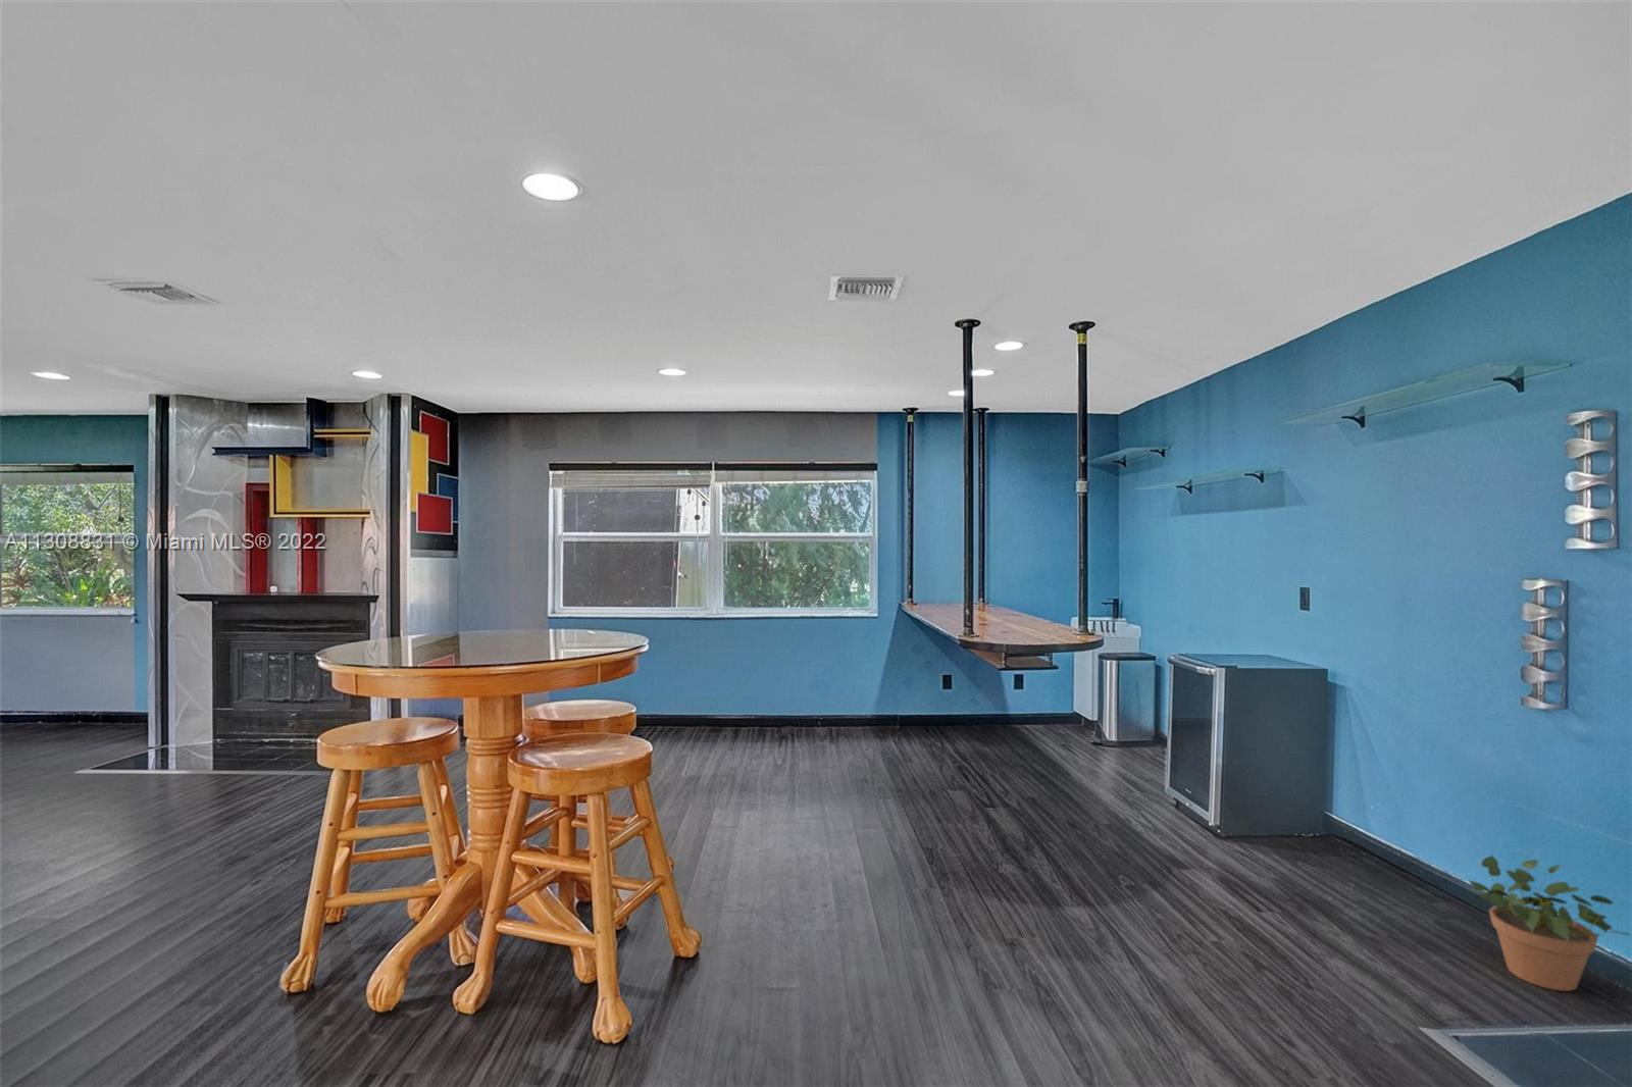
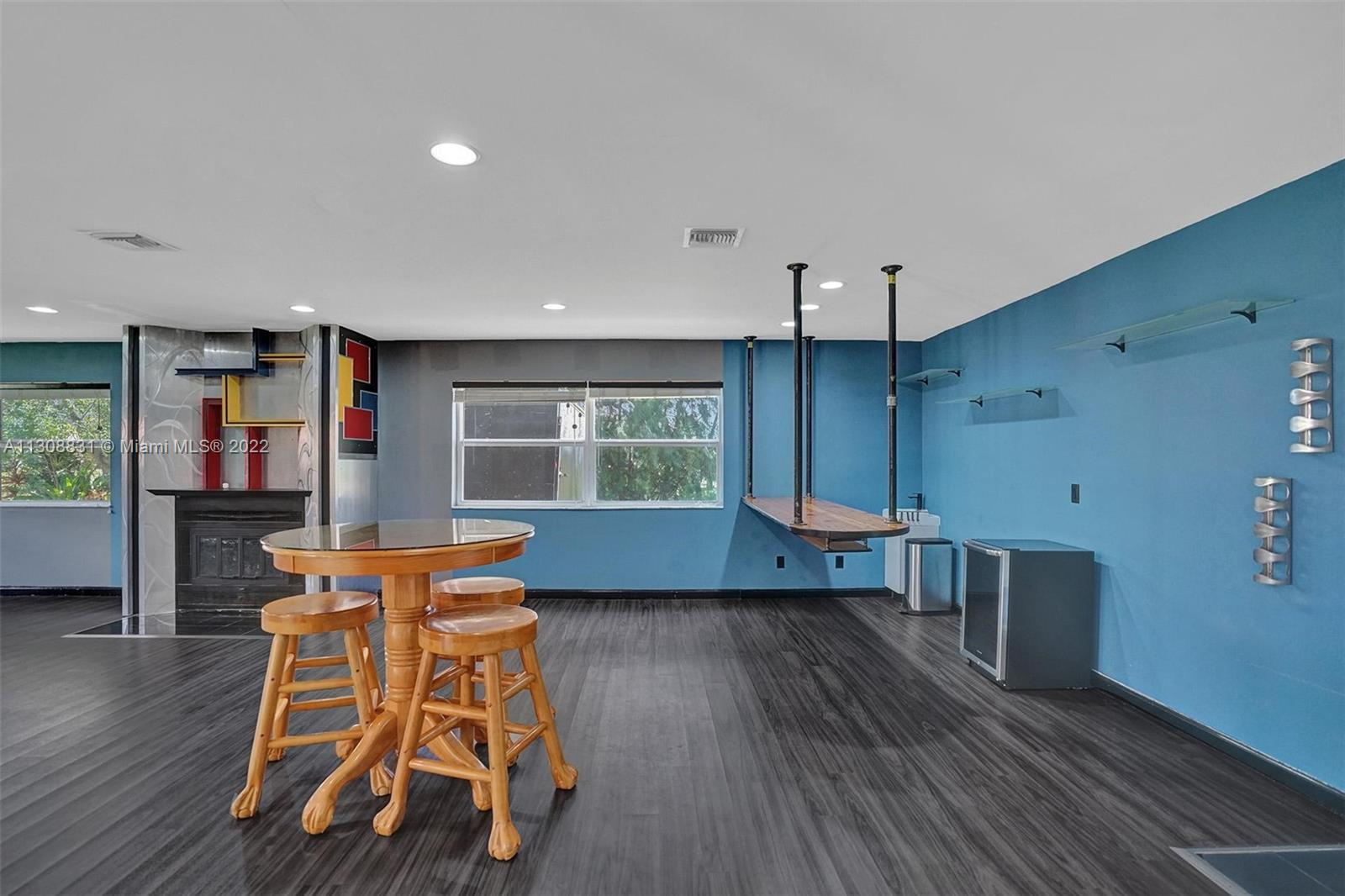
- potted plant (1552, 928)
